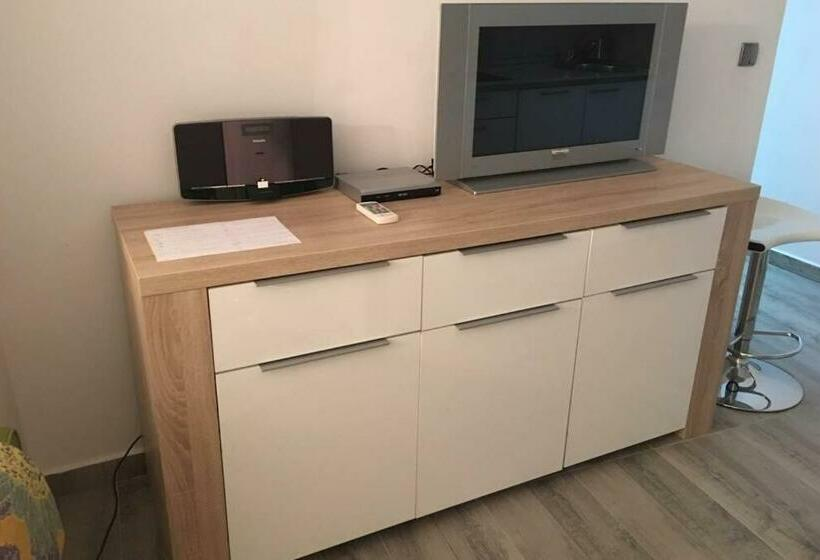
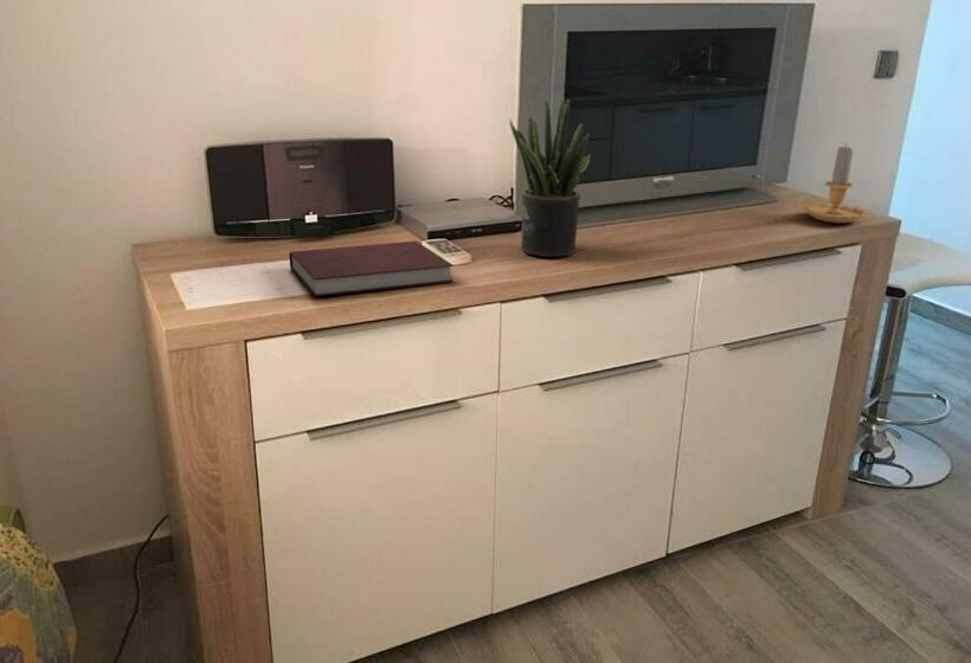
+ candle (834, 181)
+ notebook (369, 266)
+ potted plant (546, 178)
